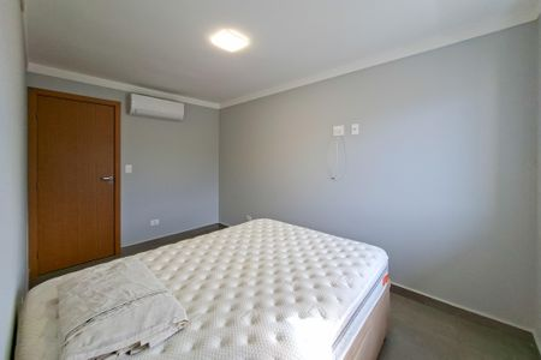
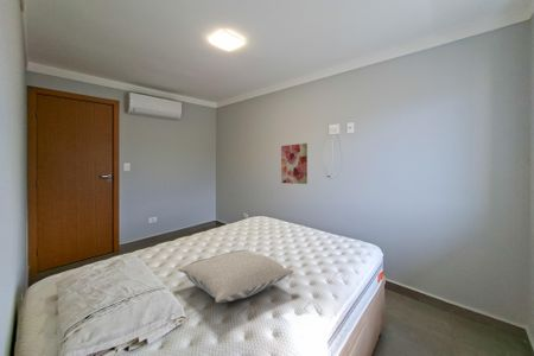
+ wall art (293, 164)
+ pillow (234, 271)
